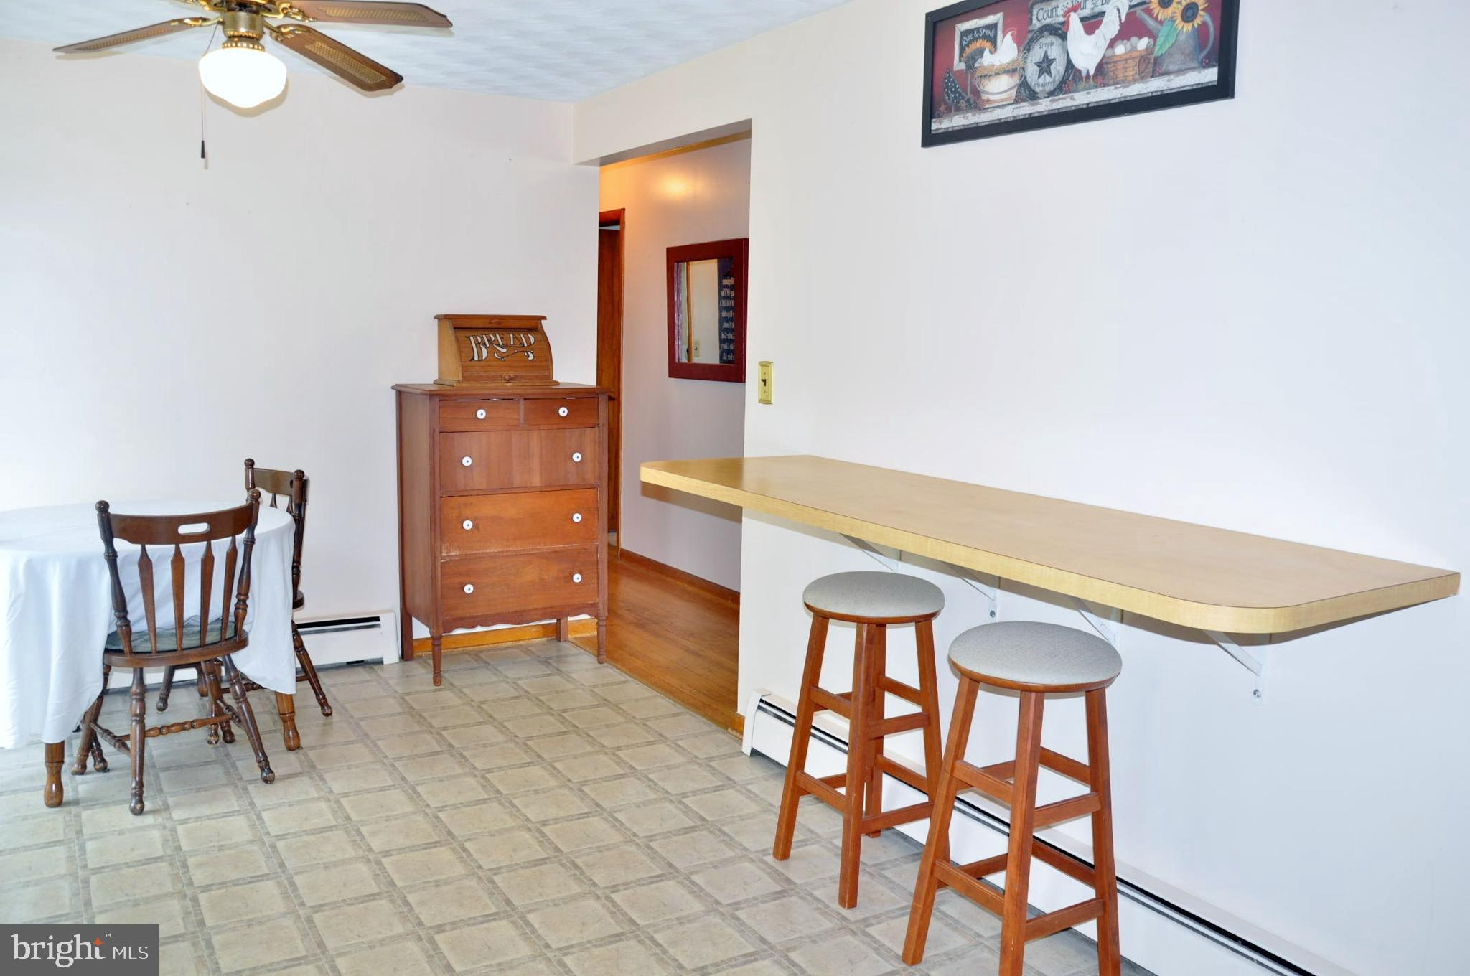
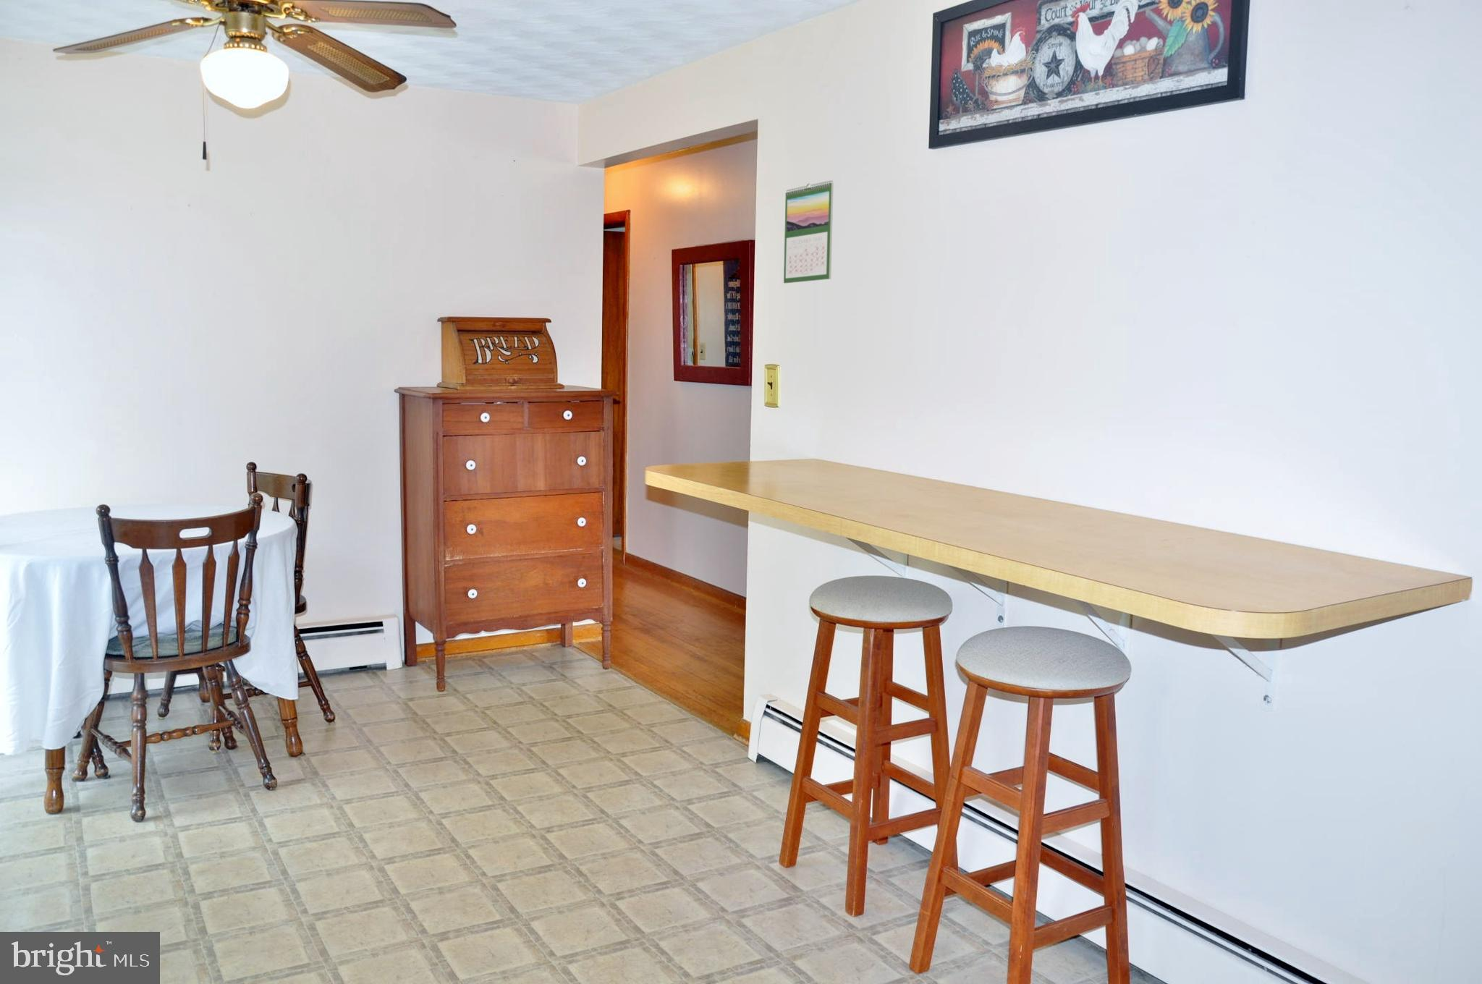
+ calendar (808, 232)
